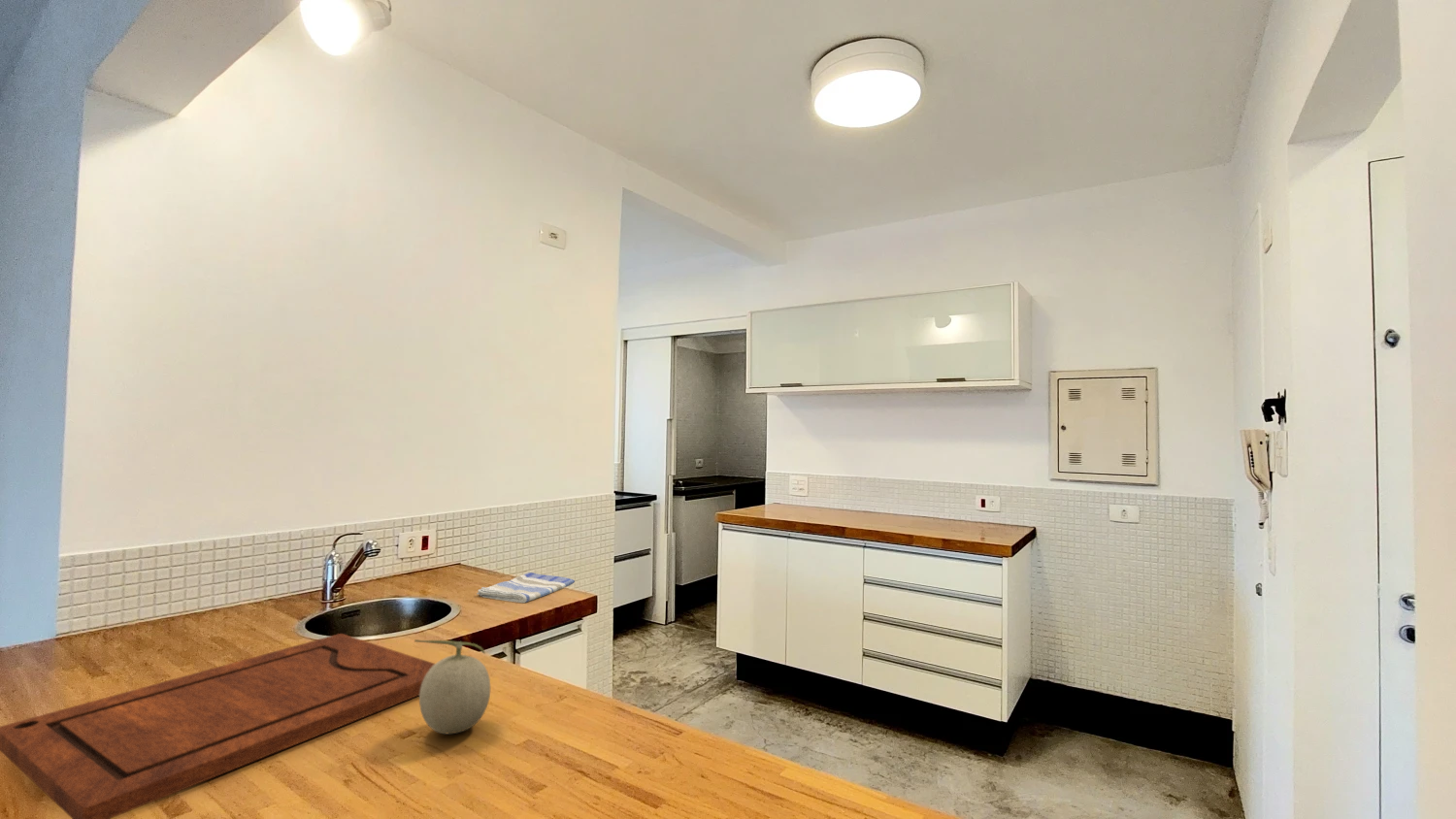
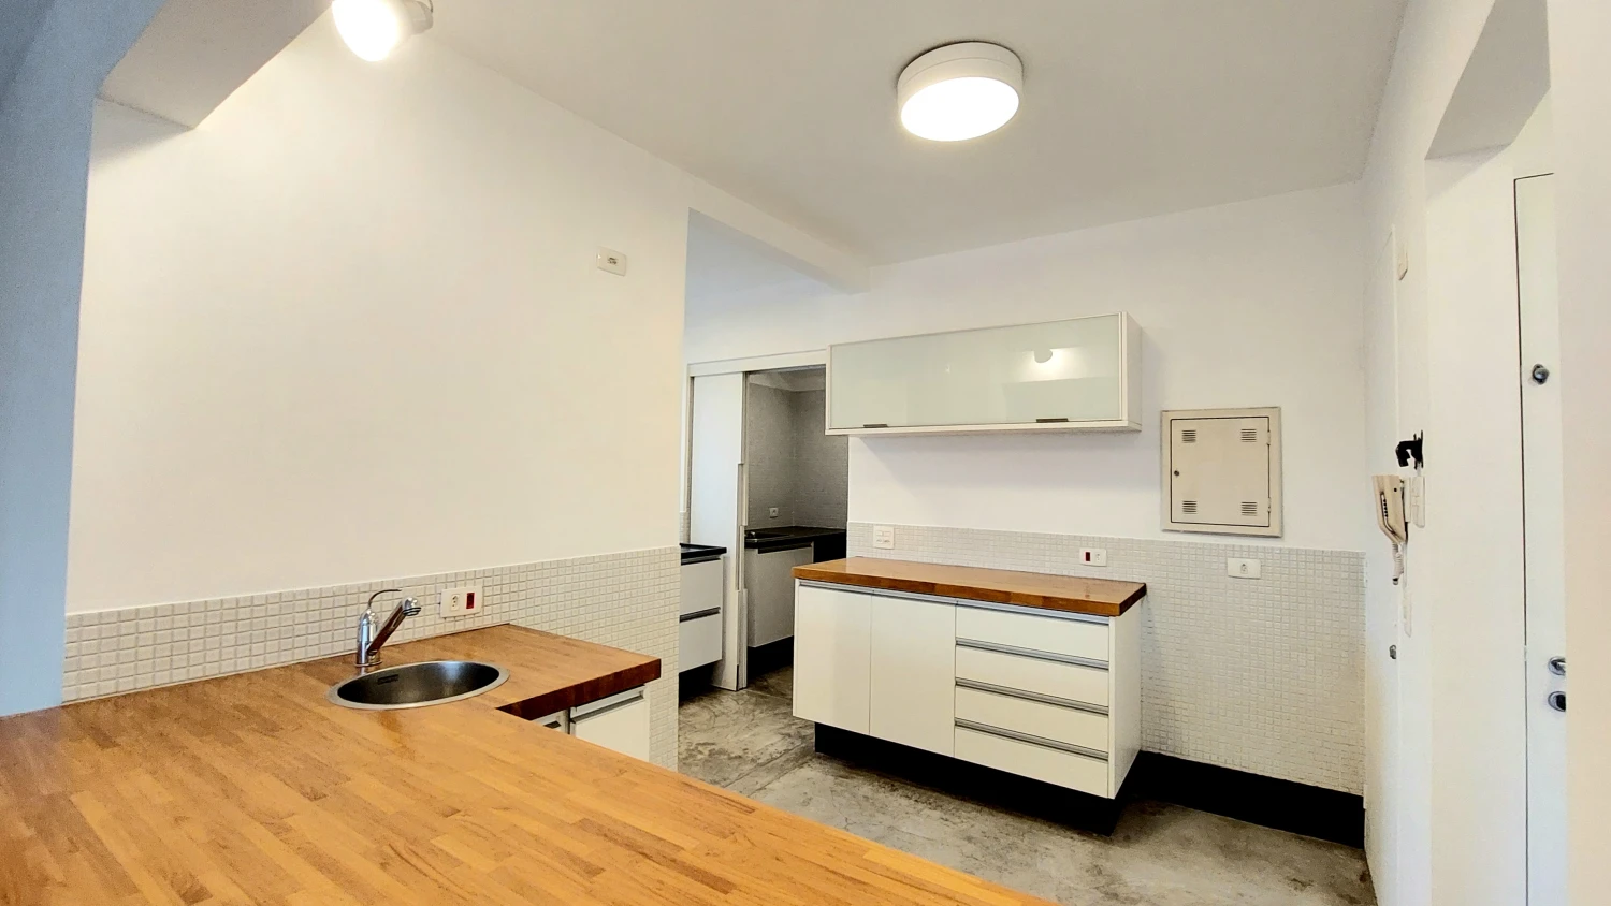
- cutting board (249, 702)
- fruit (457, 681)
- dish towel (527, 586)
